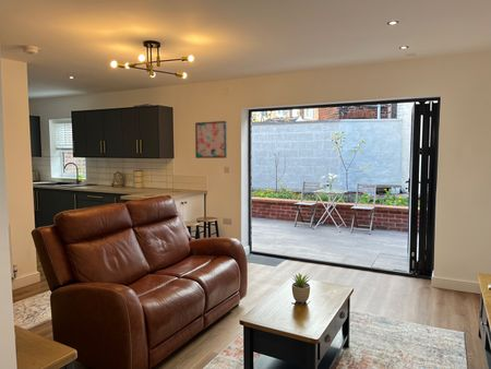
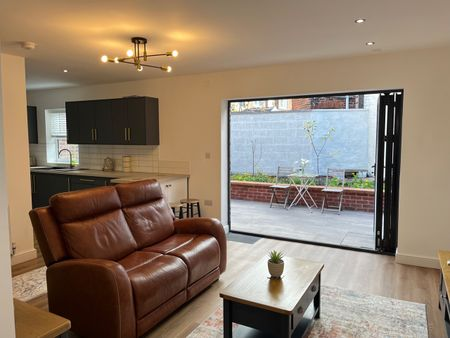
- wall art (211, 140)
